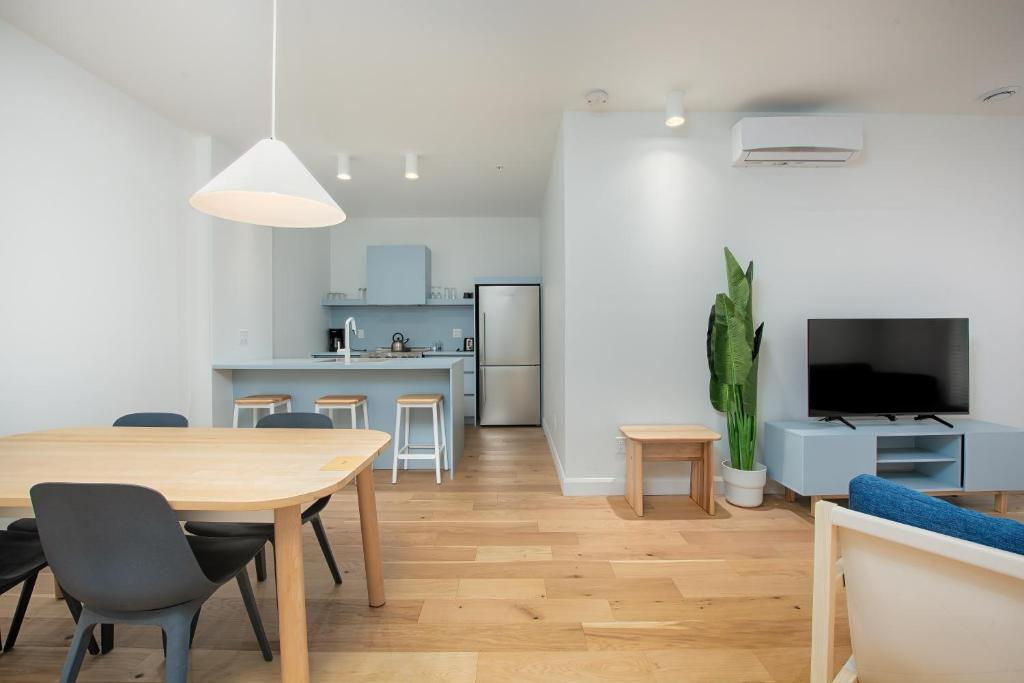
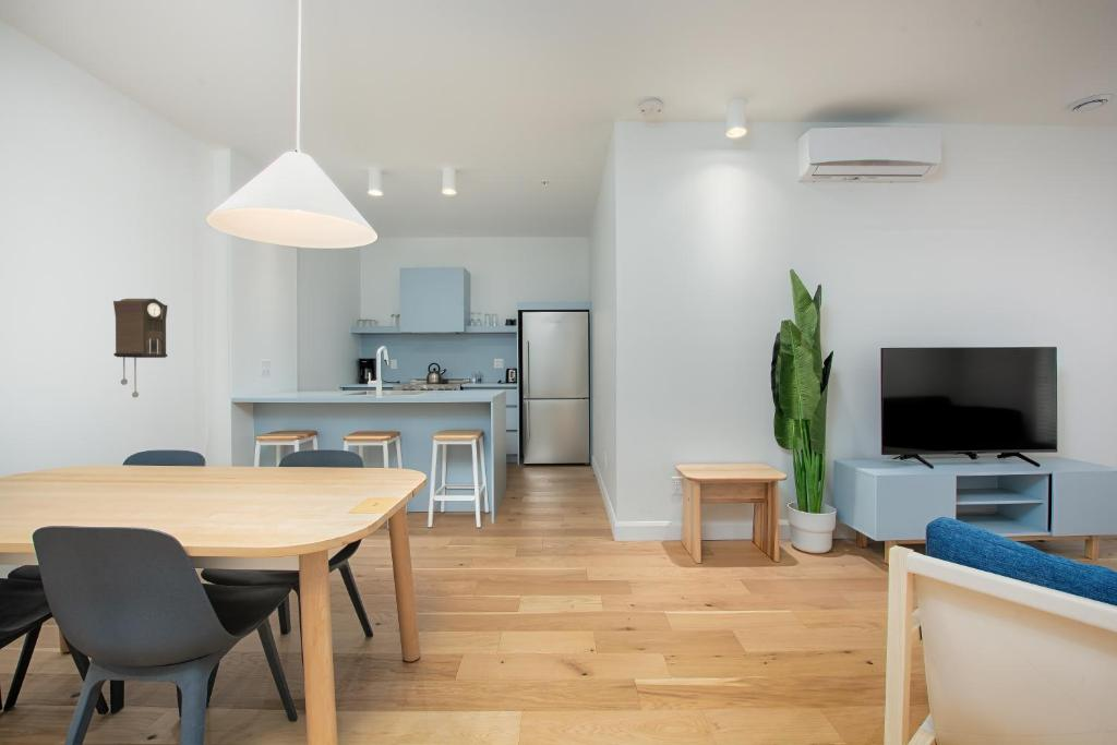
+ pendulum clock (141, 348)
